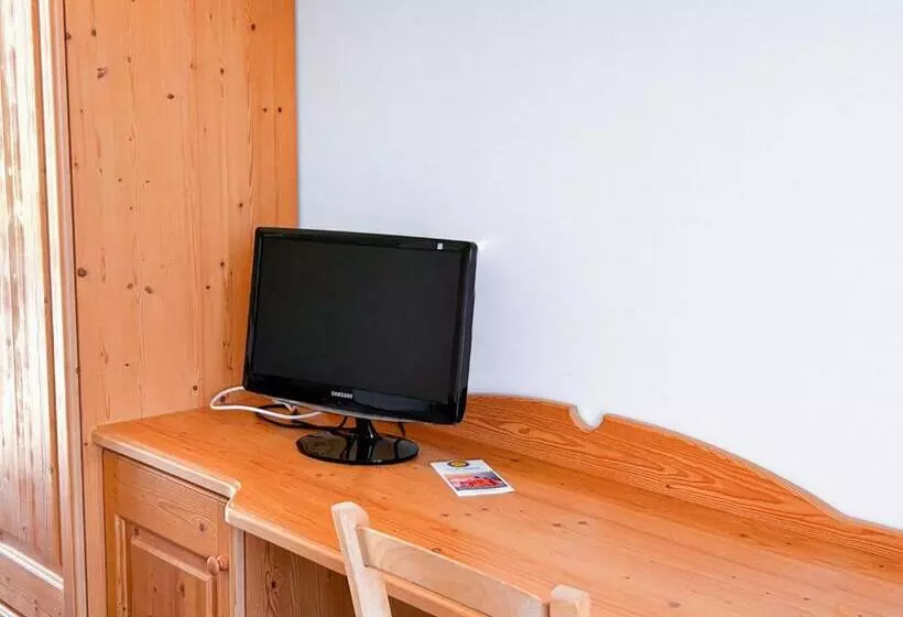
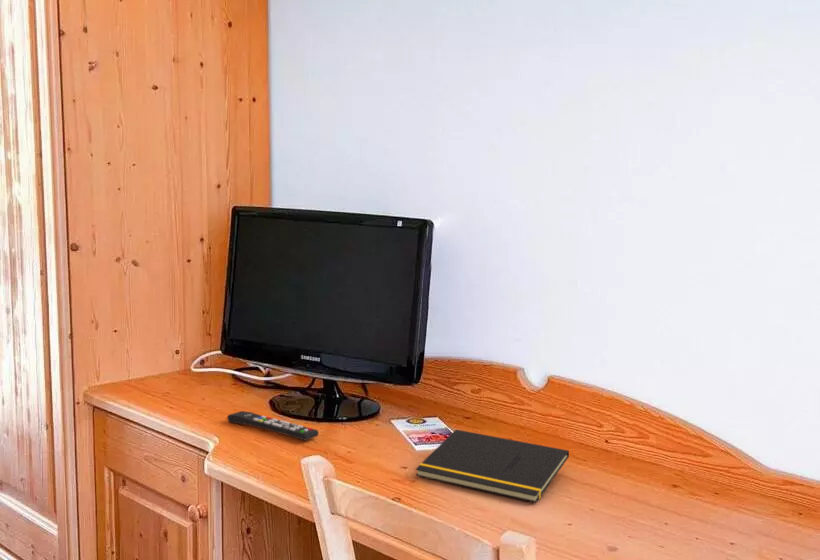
+ remote control (271, 425)
+ notepad (492, 463)
